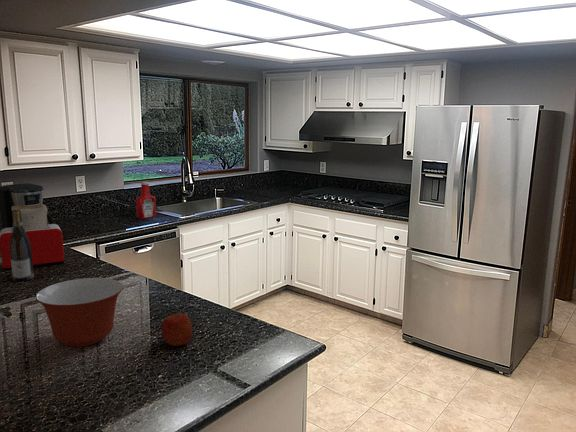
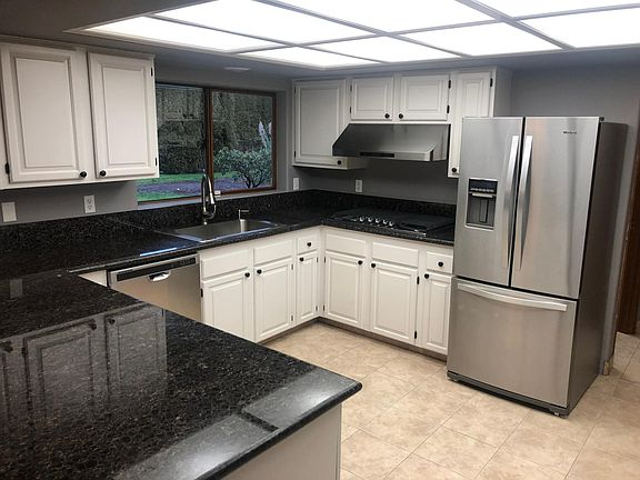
- toaster (28, 235)
- apple (176, 327)
- wine bottle (20, 244)
- soap bottle (145, 199)
- mixing bowl (82, 314)
- coffee maker (26, 205)
